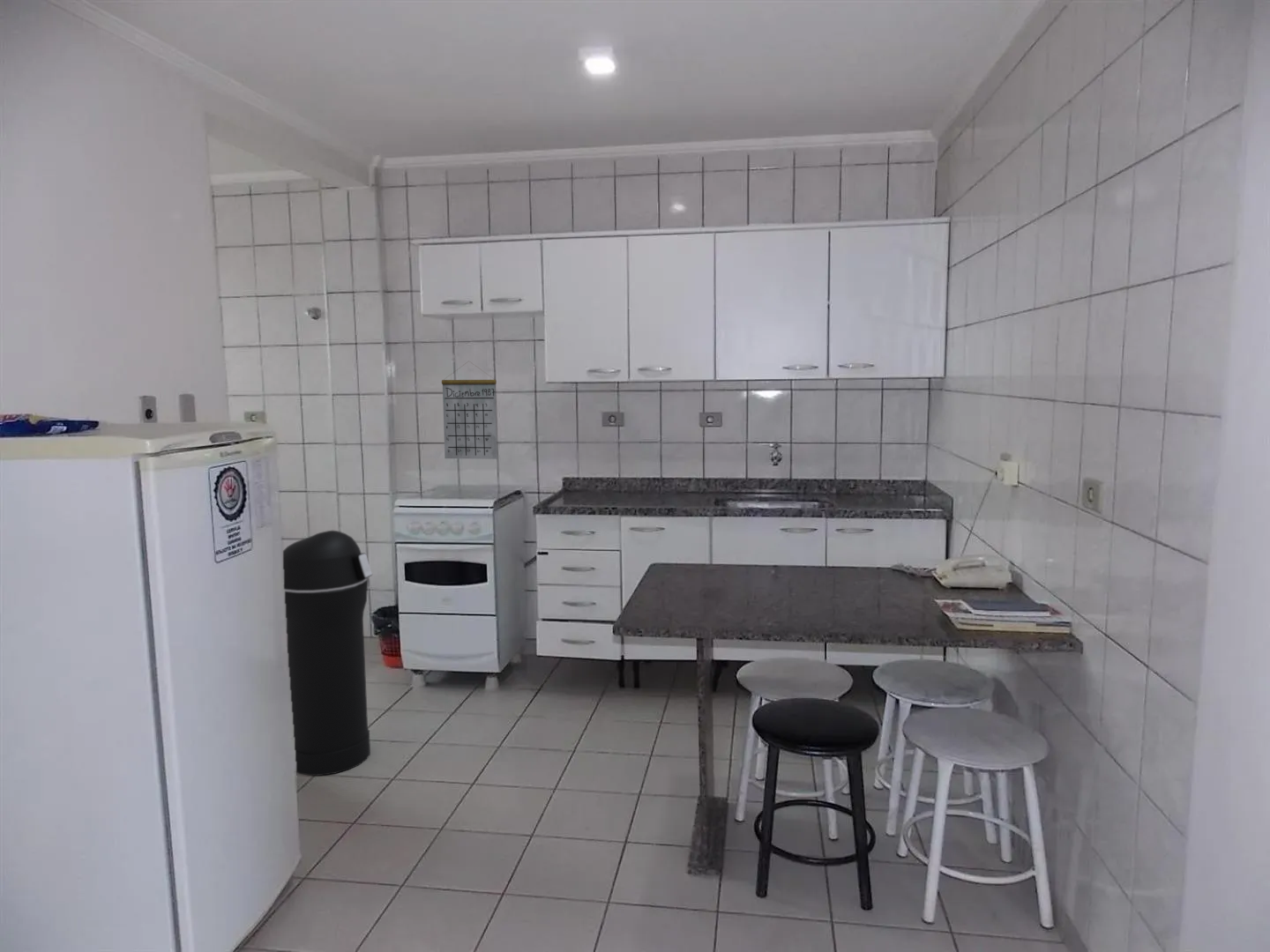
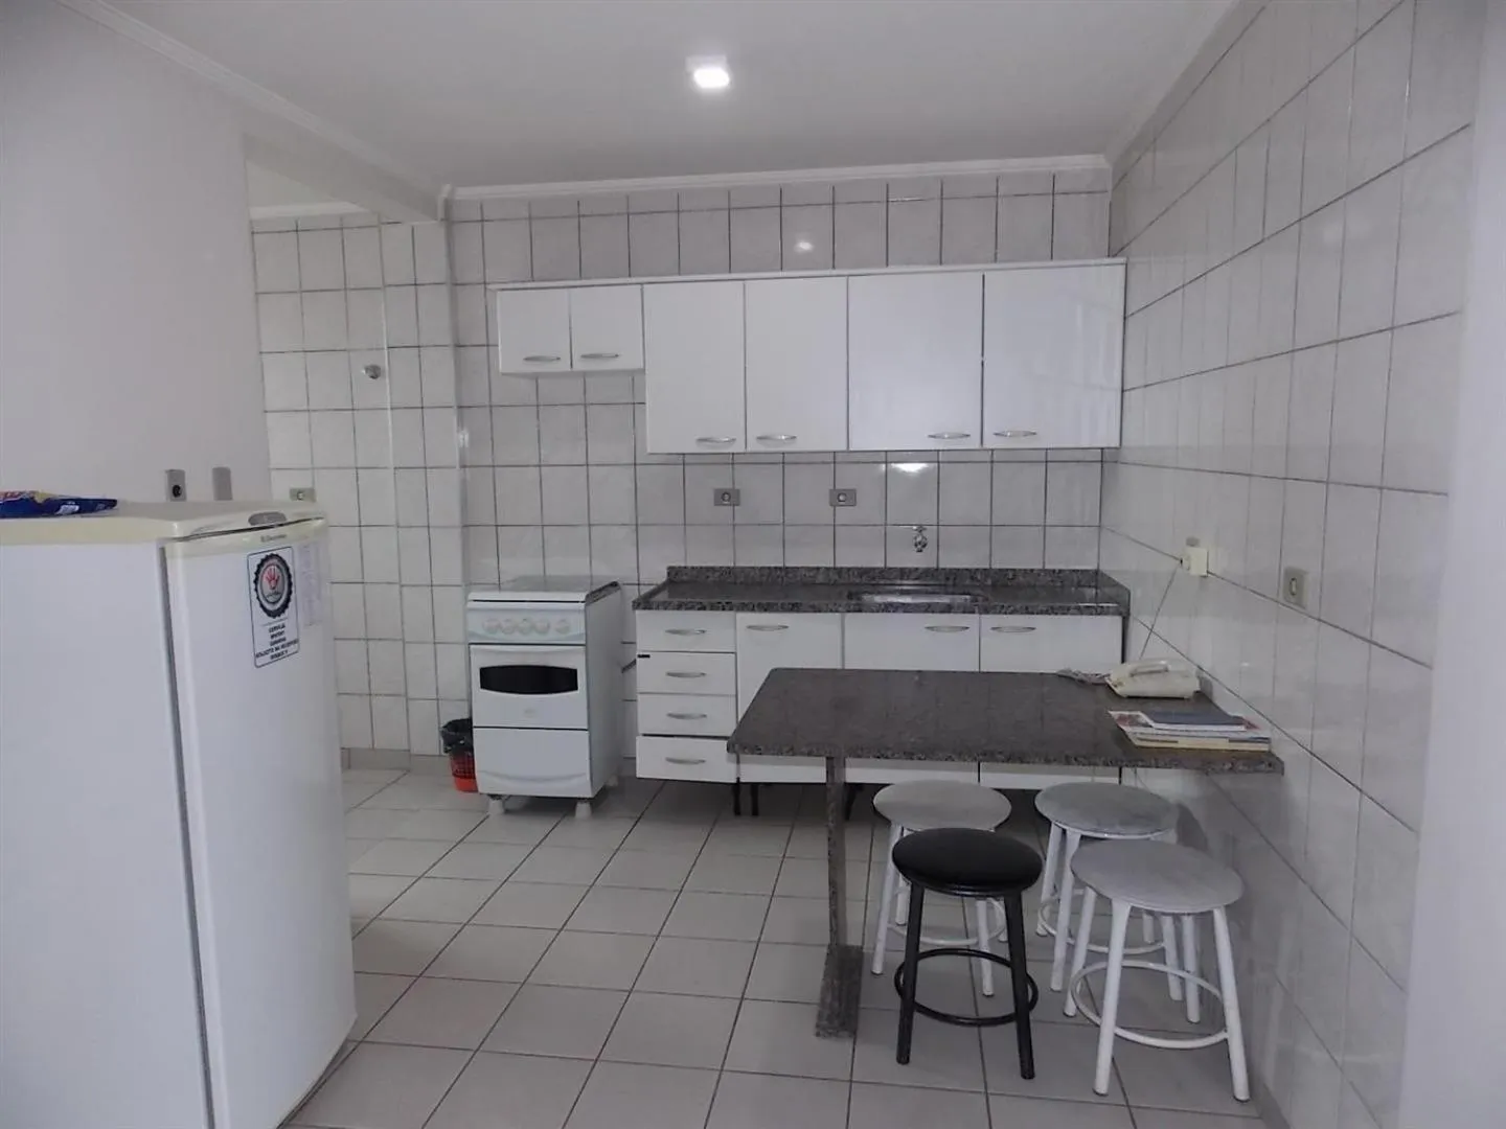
- trash can (327, 645)
- calendar (469, 410)
